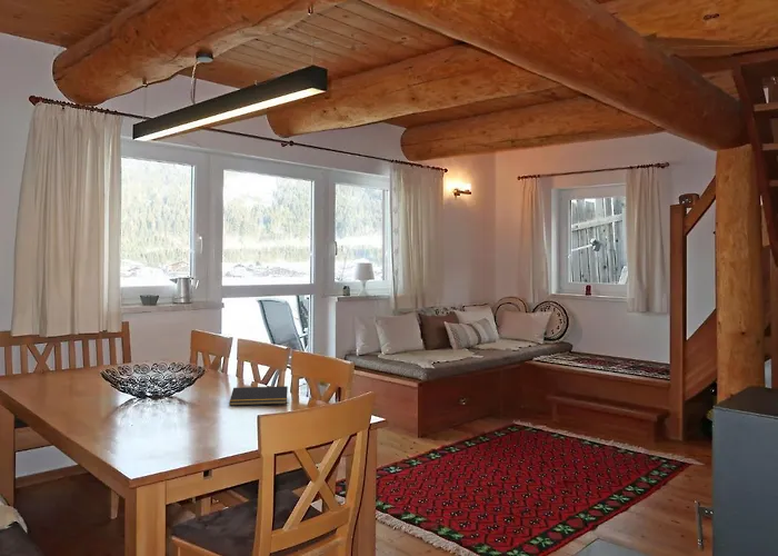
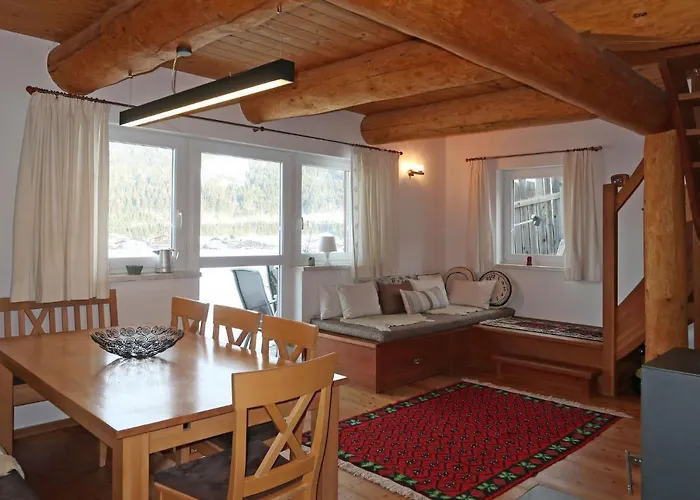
- notepad (259, 395)
